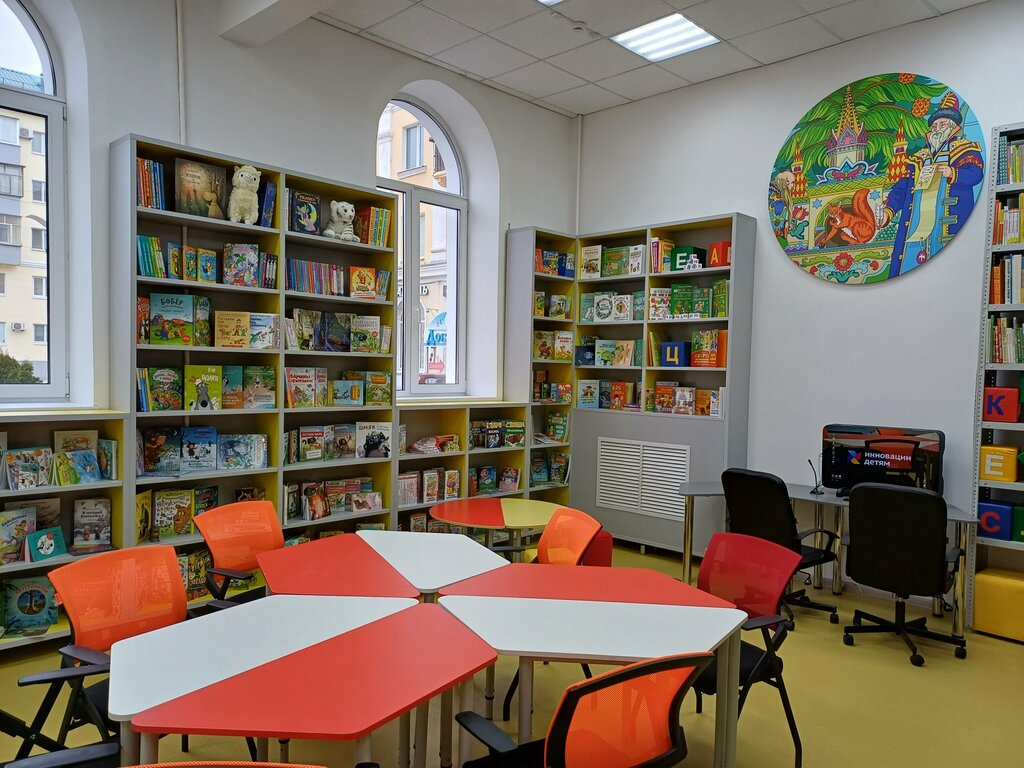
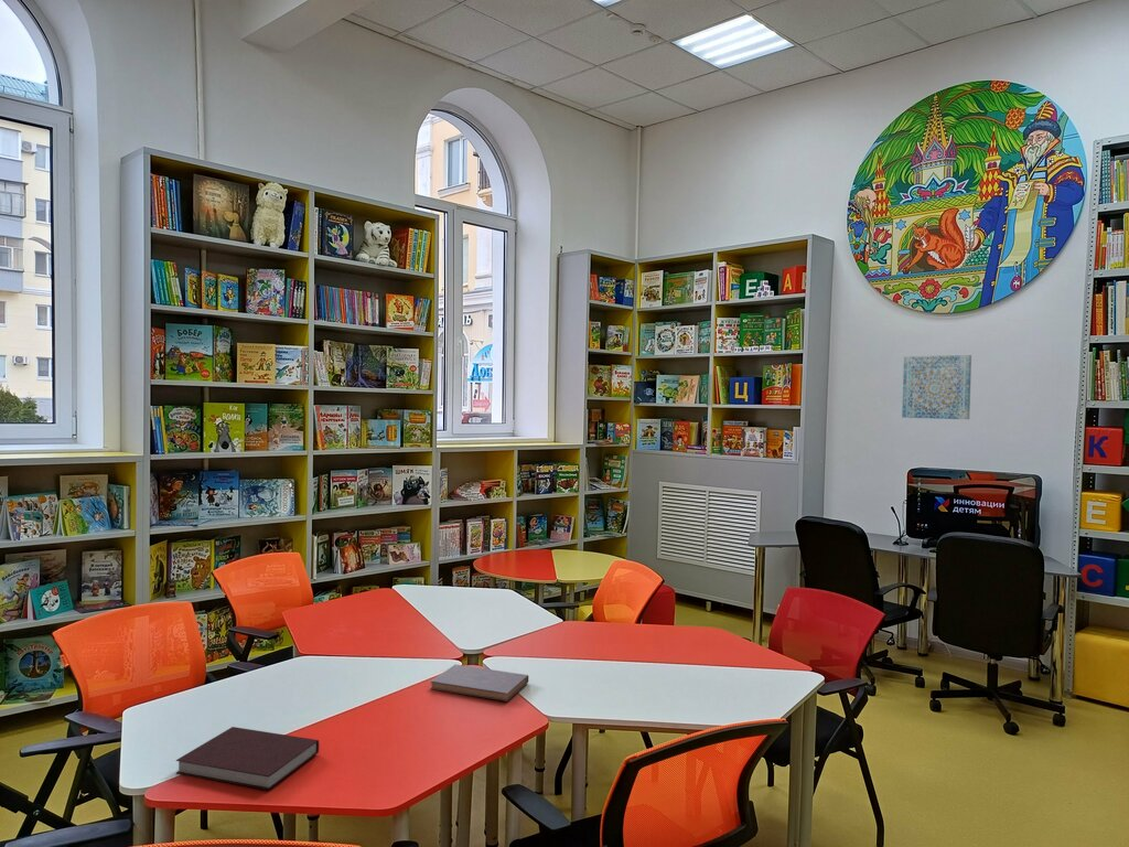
+ wall art (935, 387)
+ notebook (249, 755)
+ book (480, 682)
